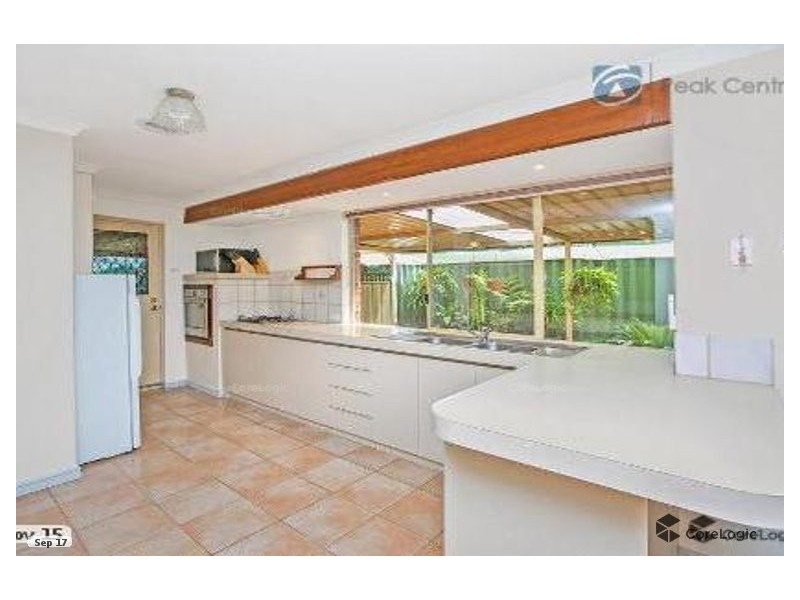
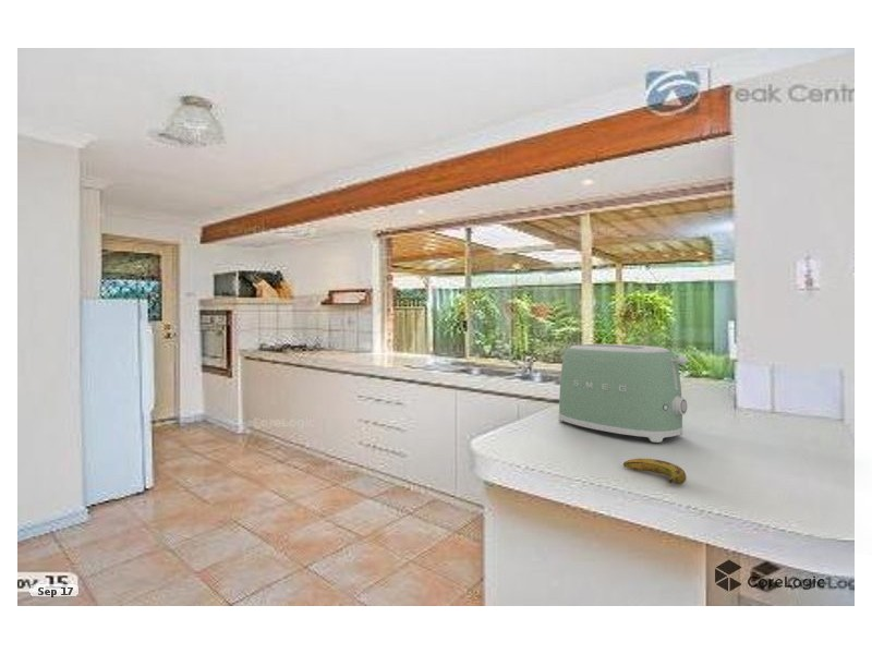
+ toaster (616, 386)
+ banana (653, 469)
